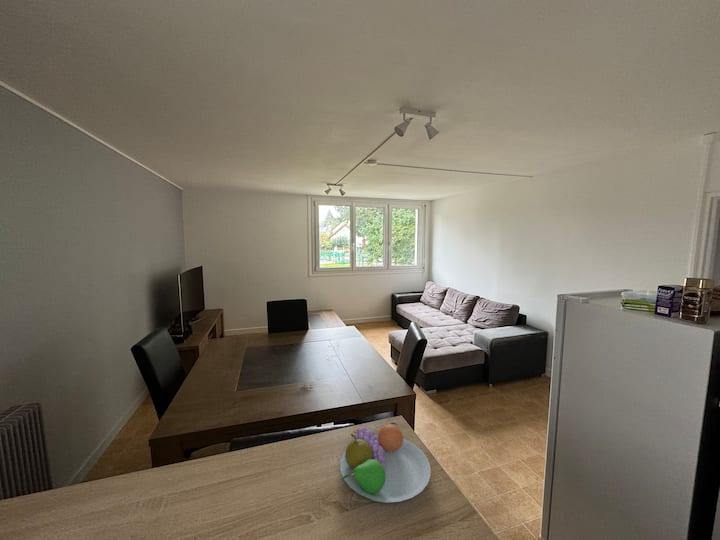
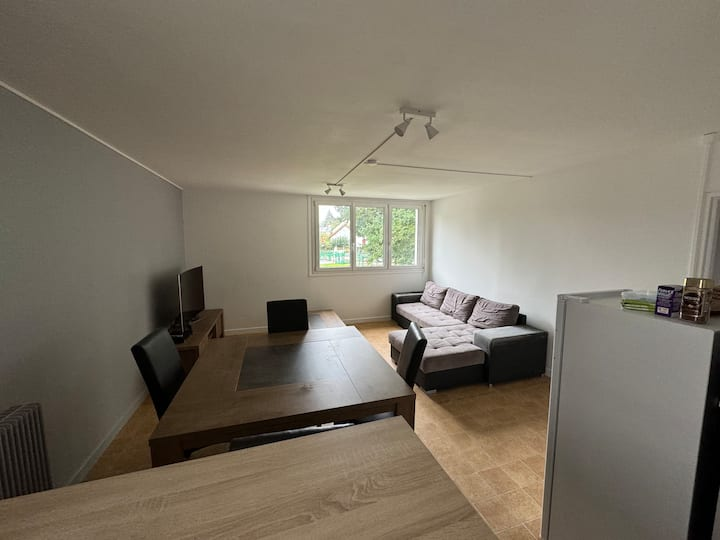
- fruit bowl (381, 456)
